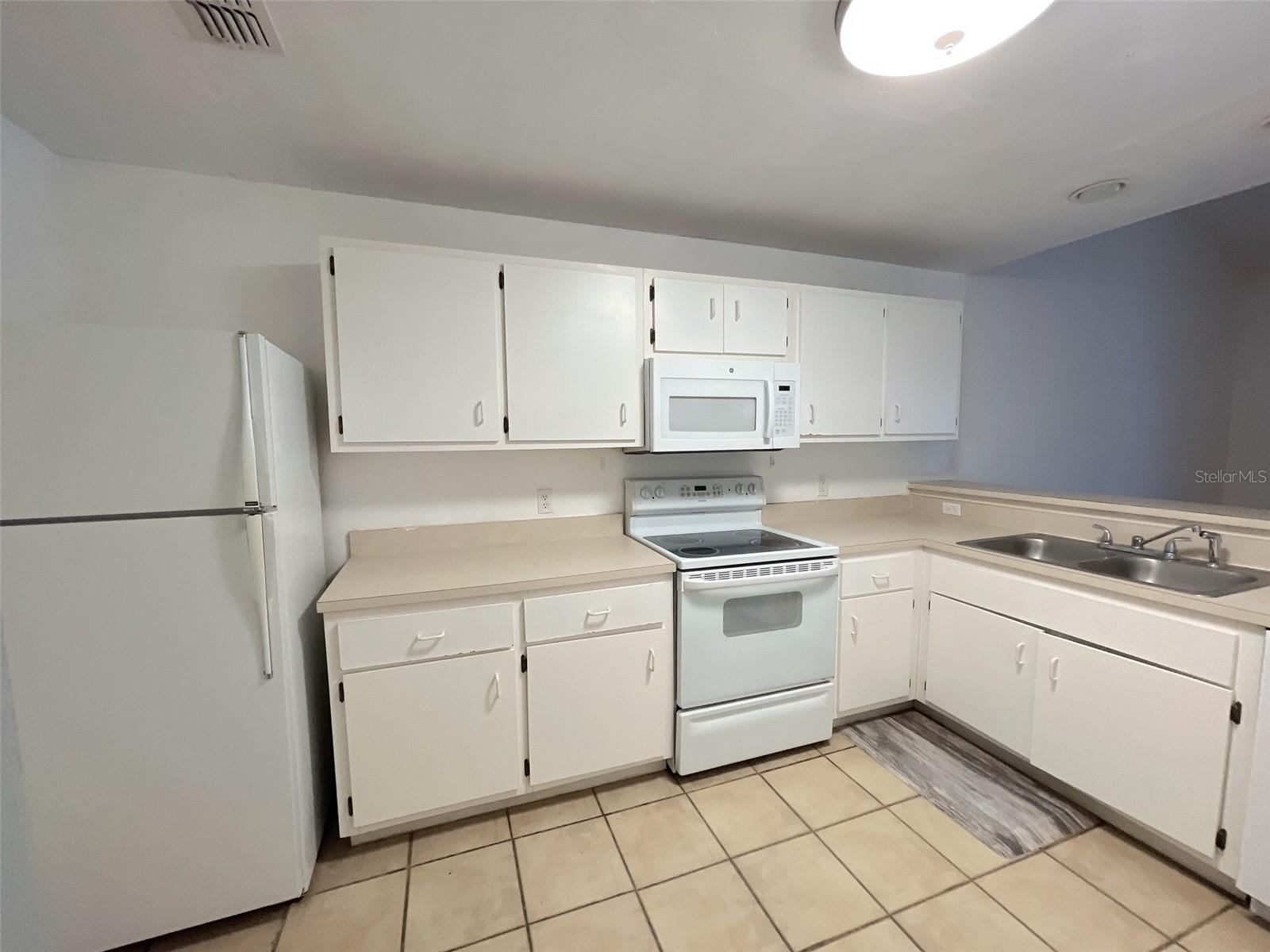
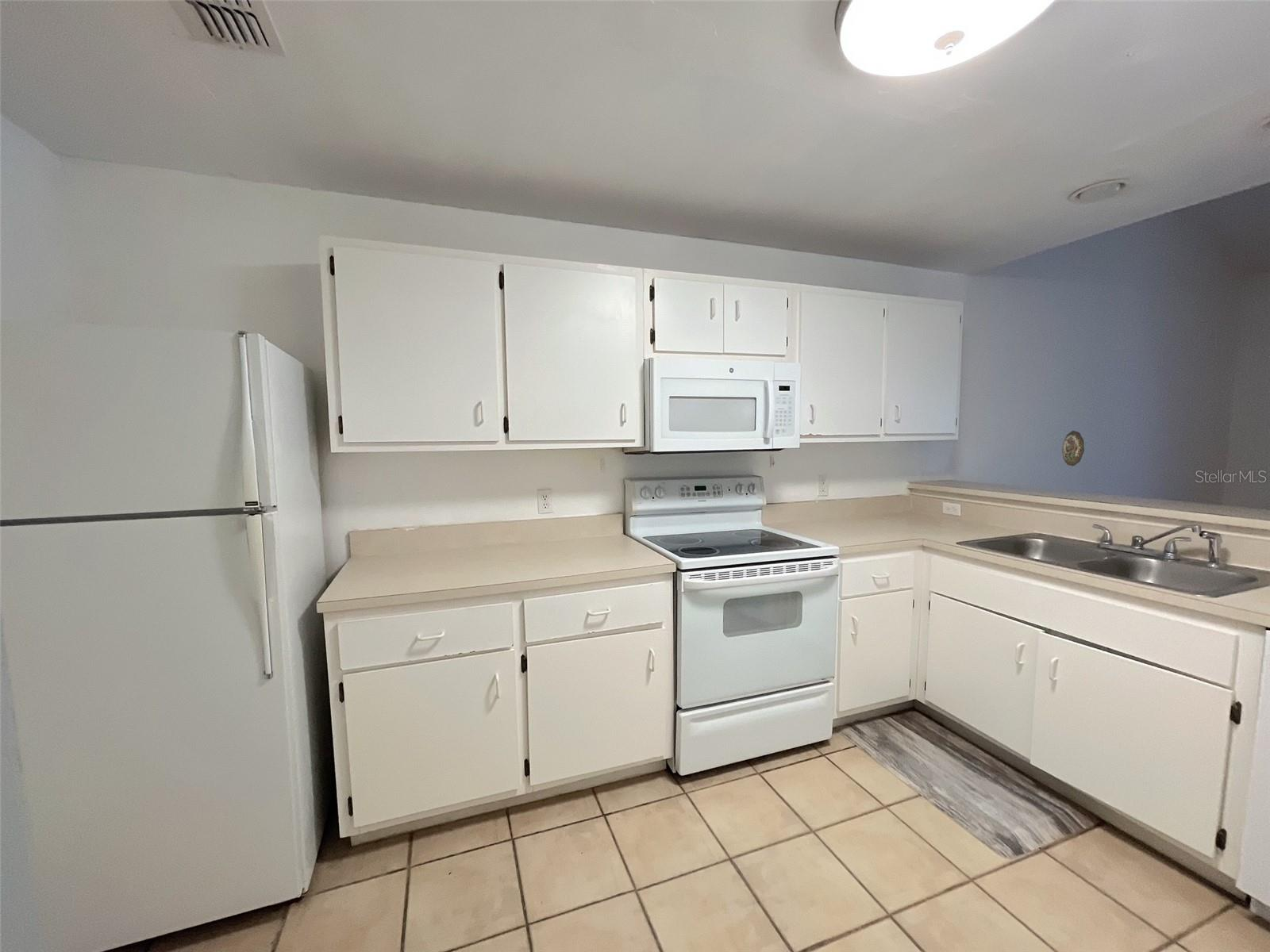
+ decorative plate (1071, 448)
